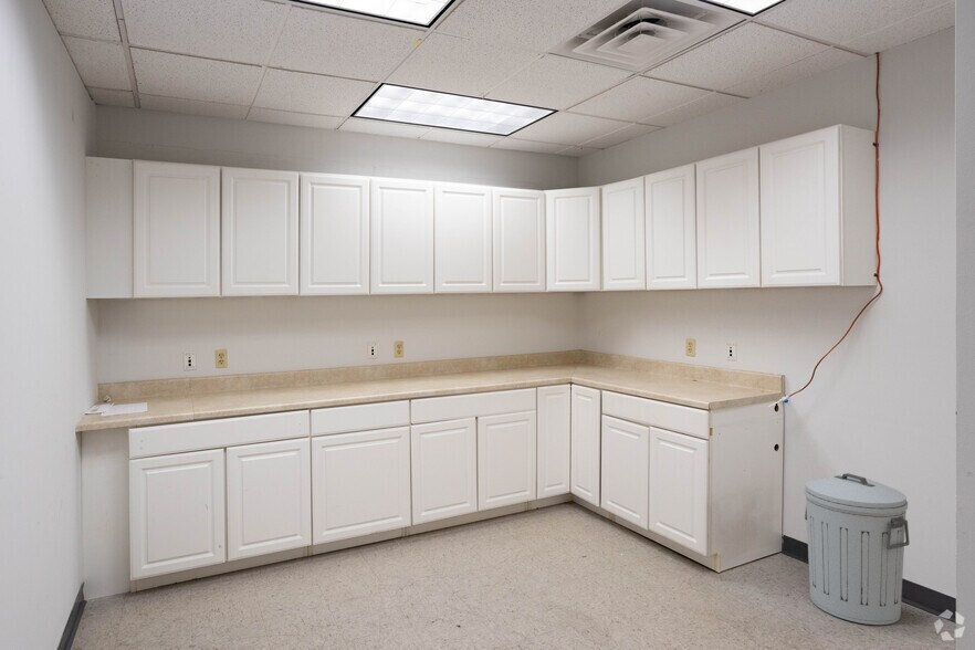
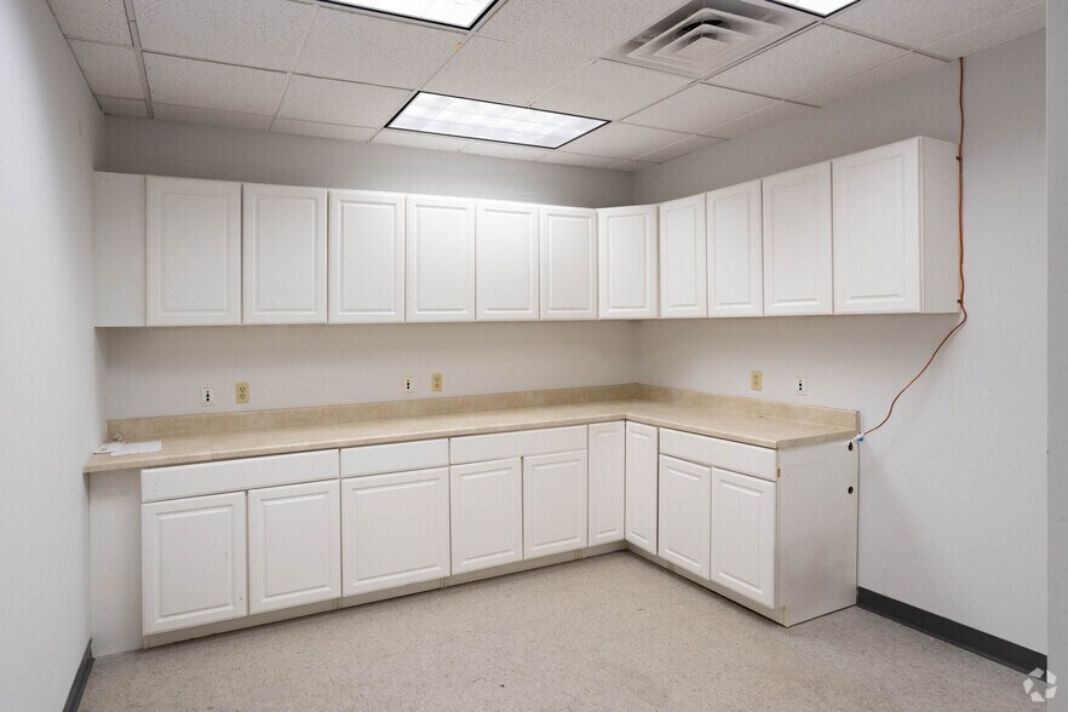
- trash can (853, 539)
